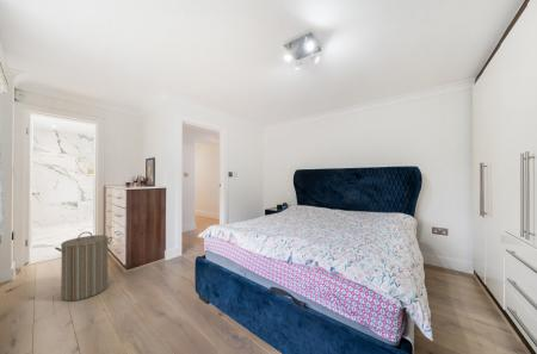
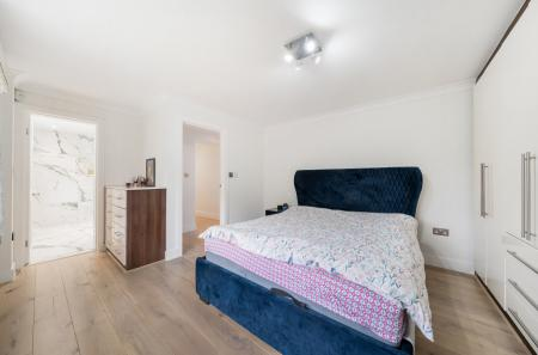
- laundry hamper (86, 261)
